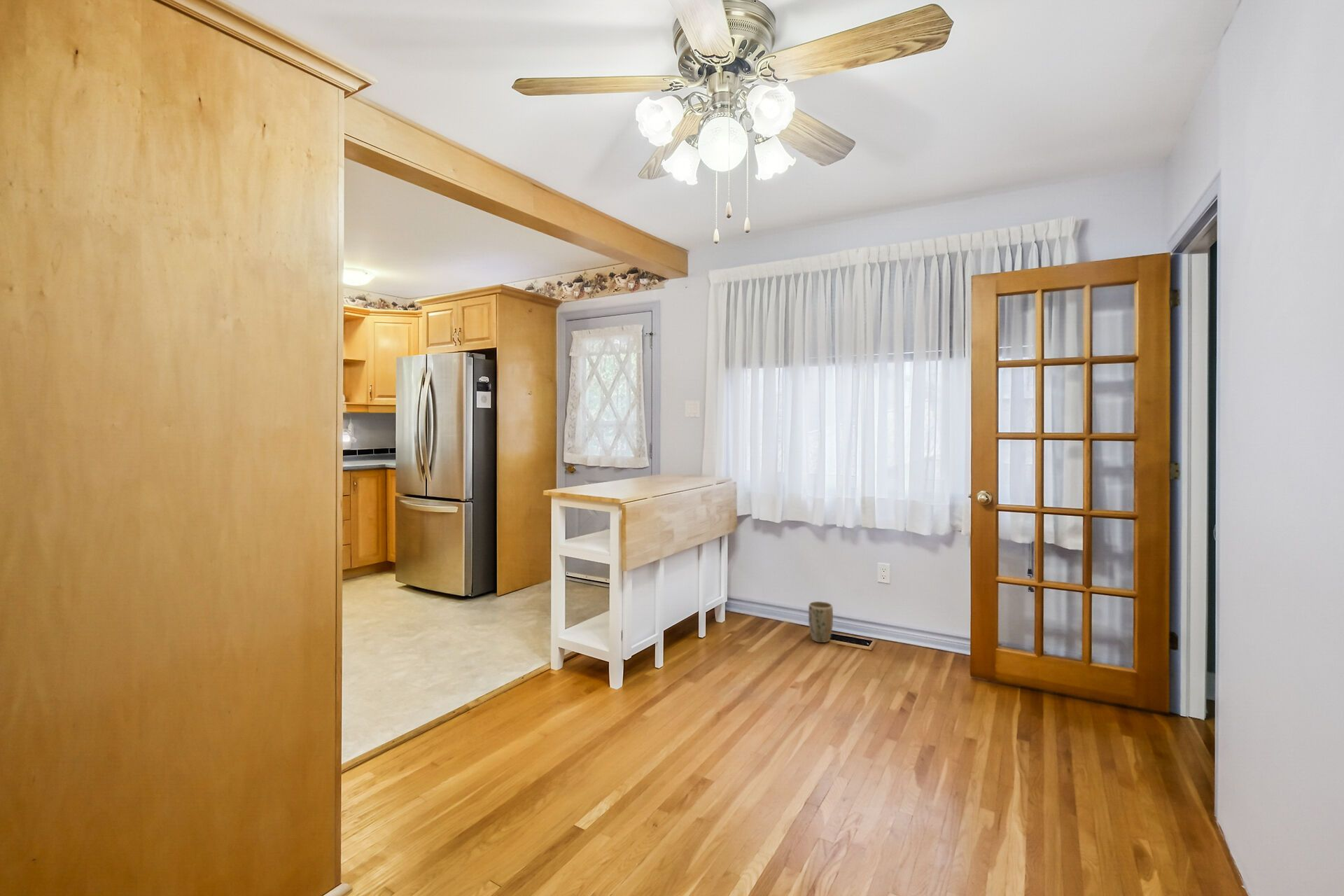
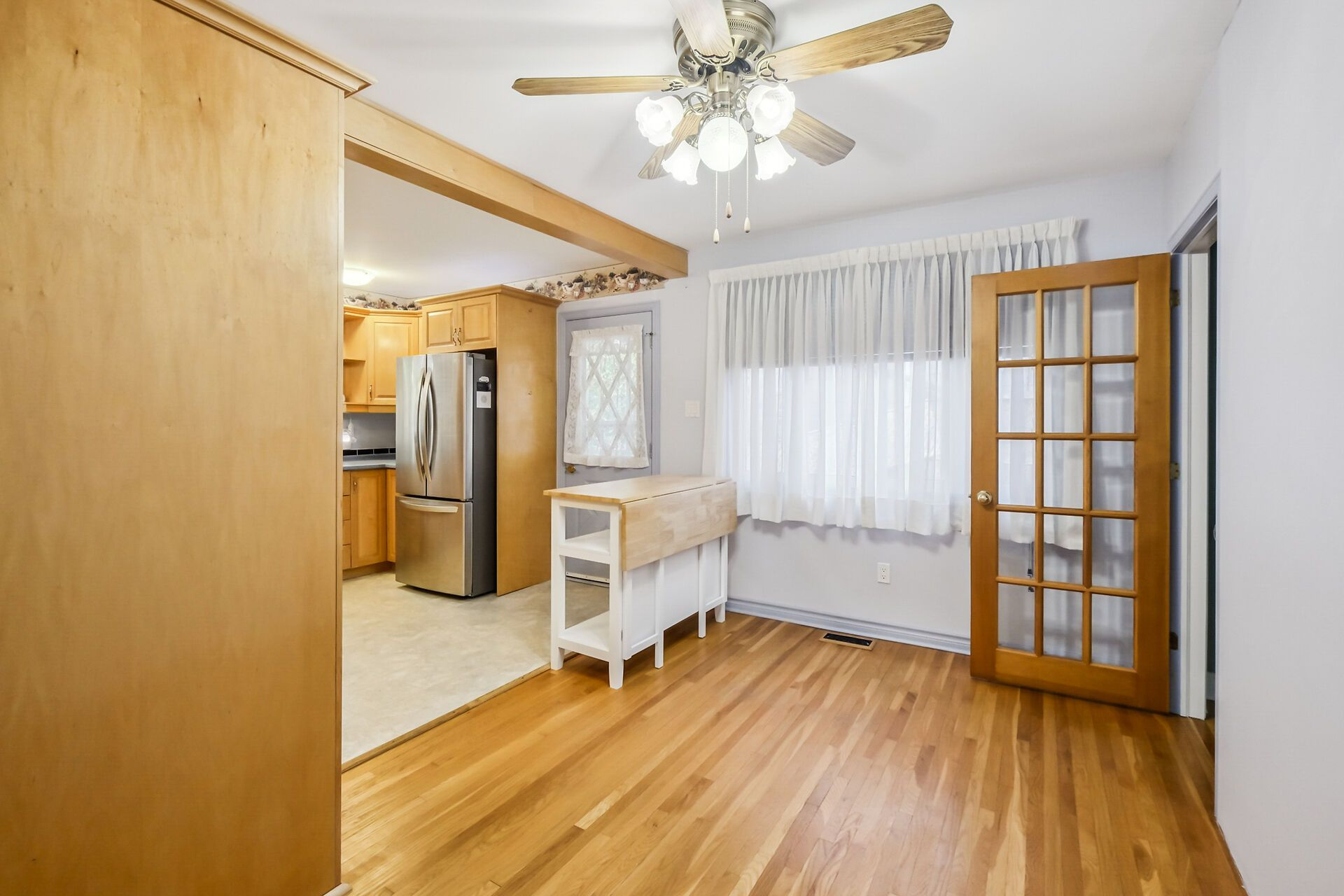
- plant pot (820, 622)
